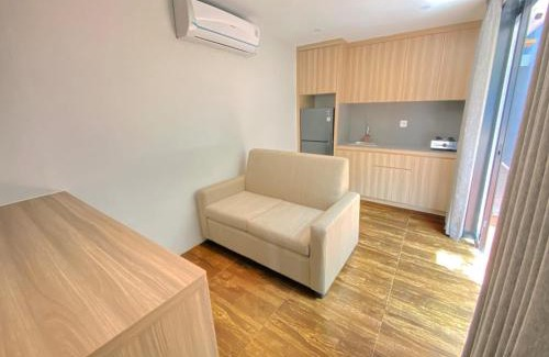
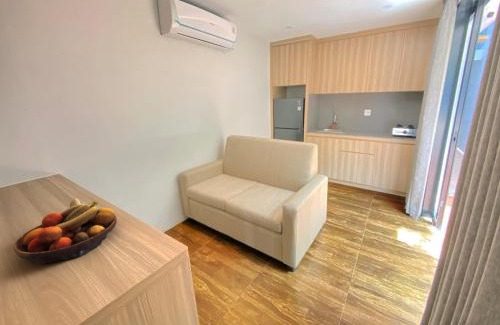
+ fruit bowl (69, 224)
